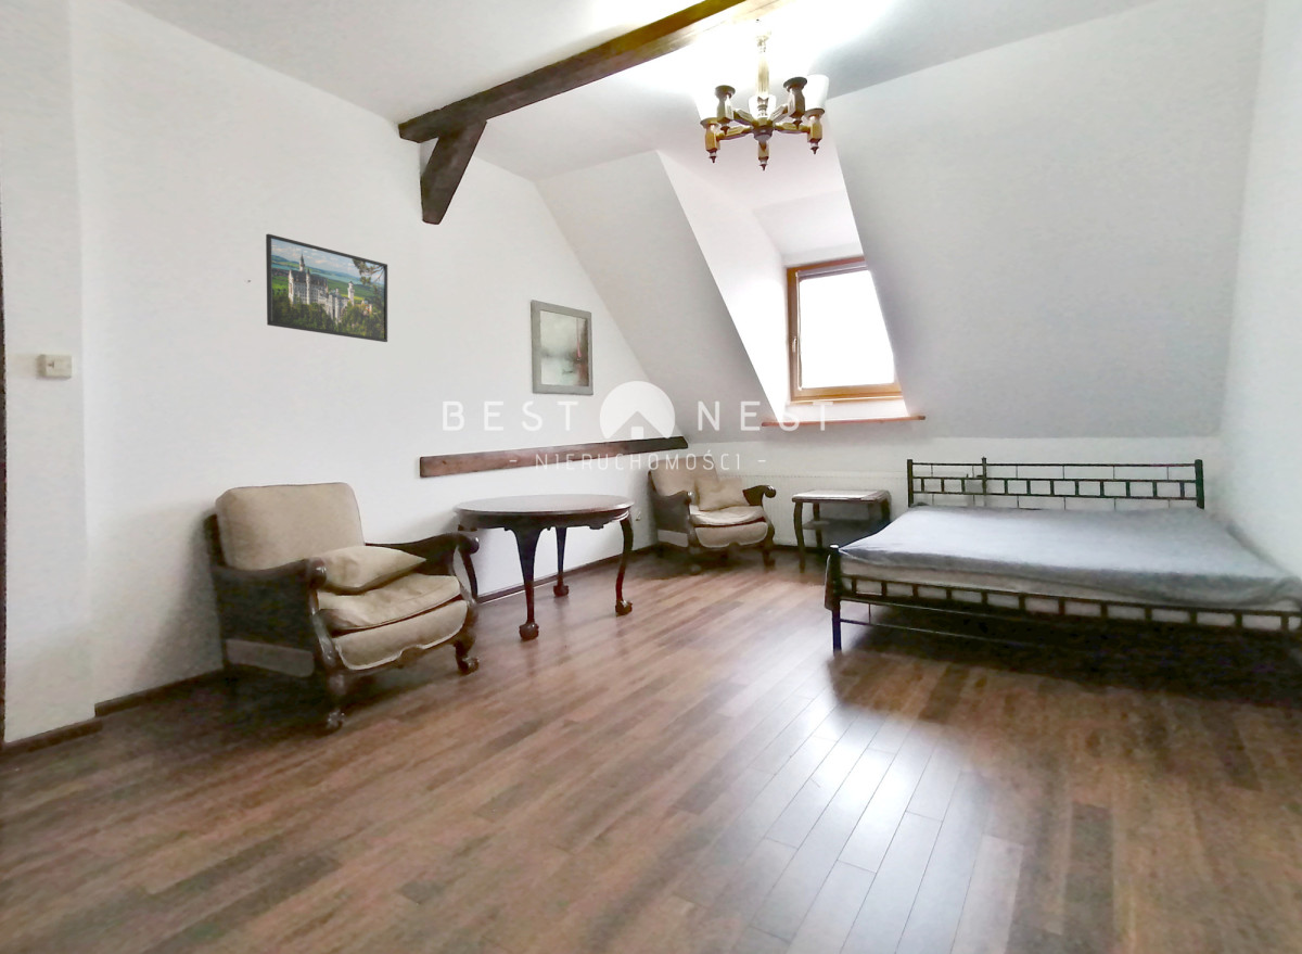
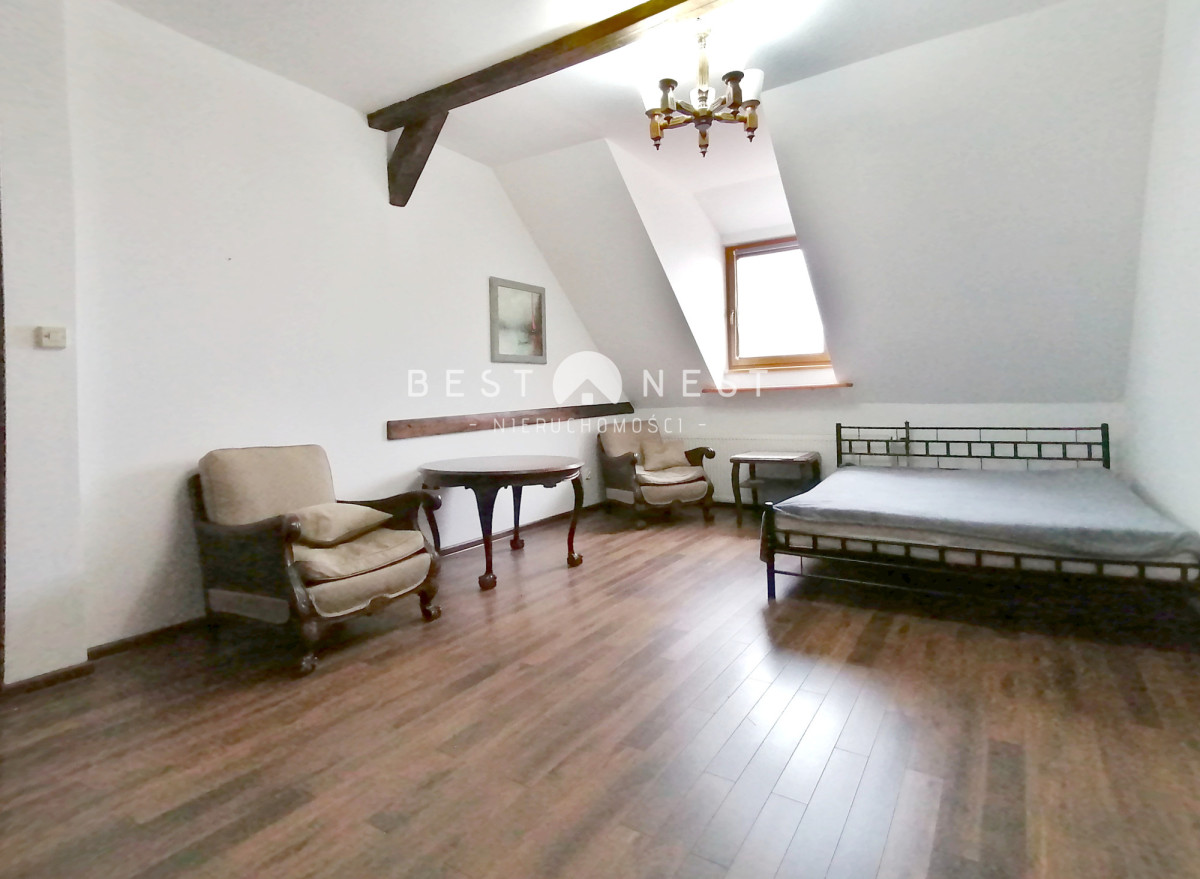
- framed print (331, 292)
